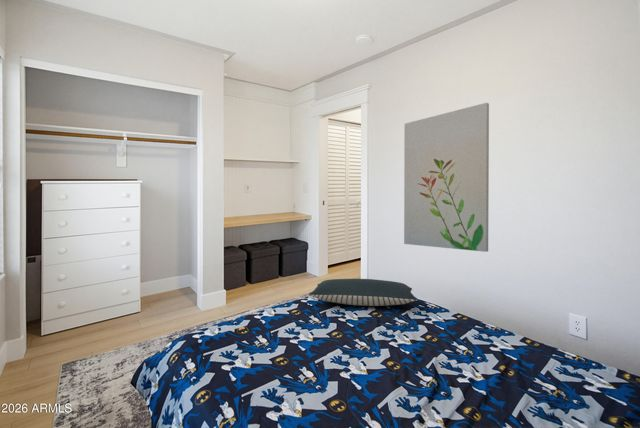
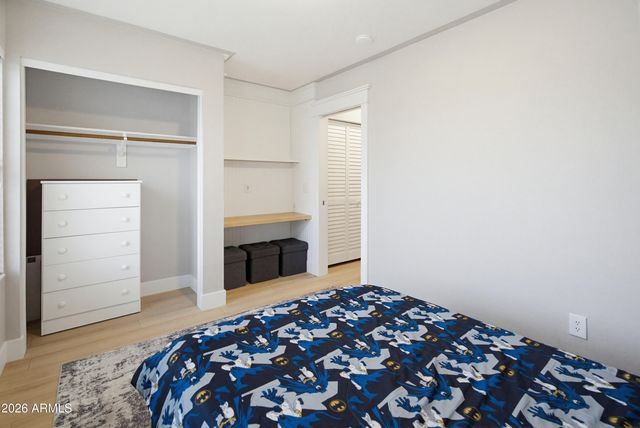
- wall art (442, 181)
- pillow (362, 291)
